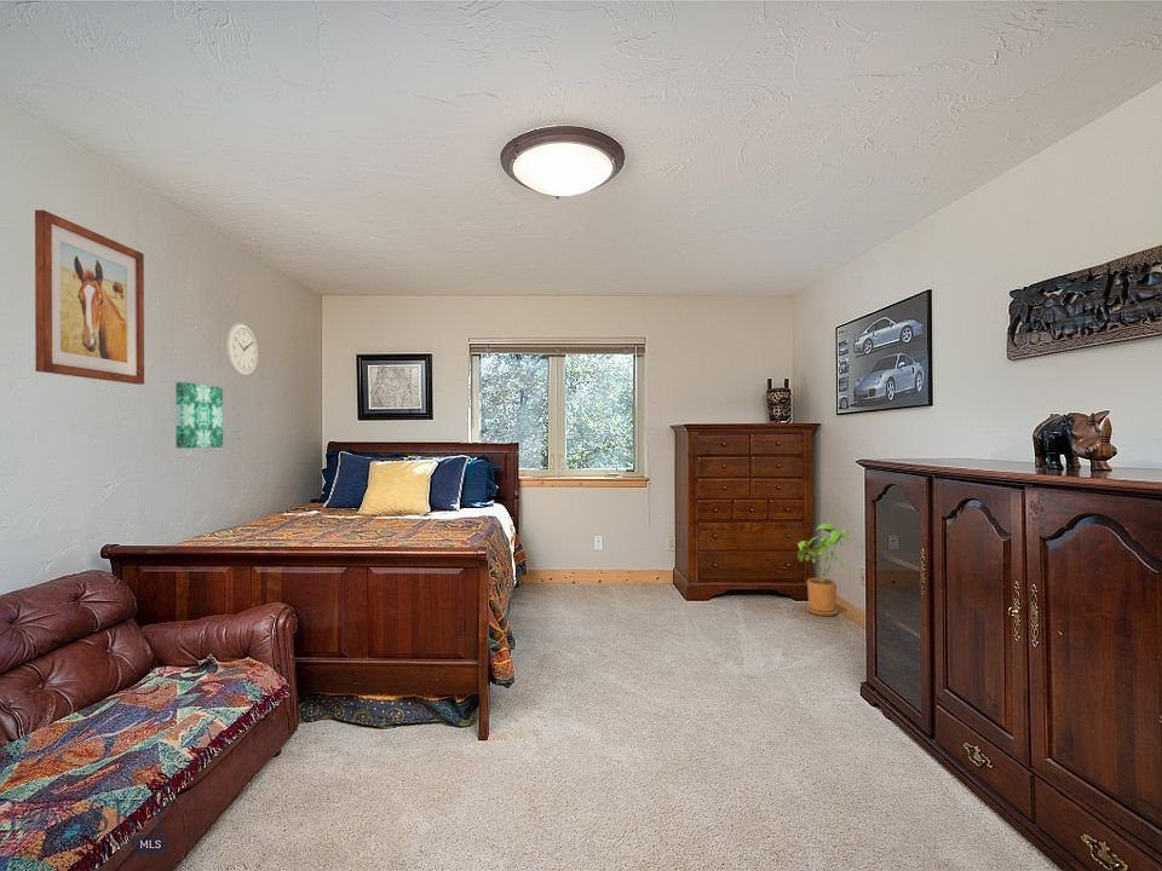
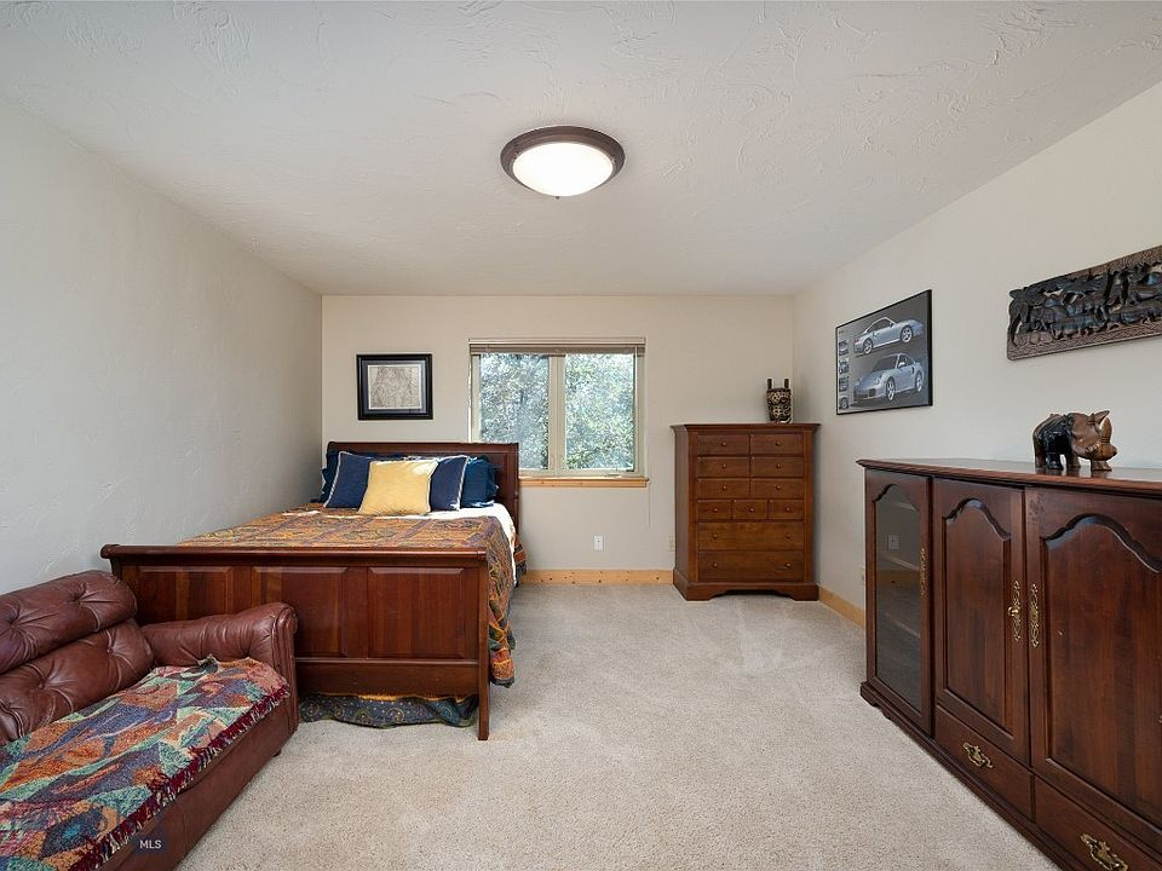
- wall art (200, 416)
- wall clock (243, 350)
- house plant (819, 569)
- wall art (94, 306)
